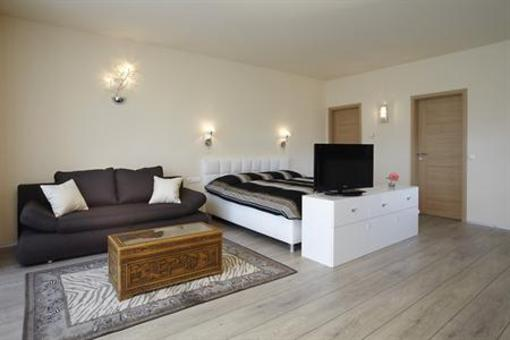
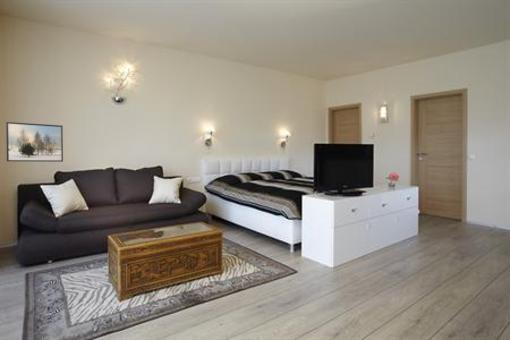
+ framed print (35, 142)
